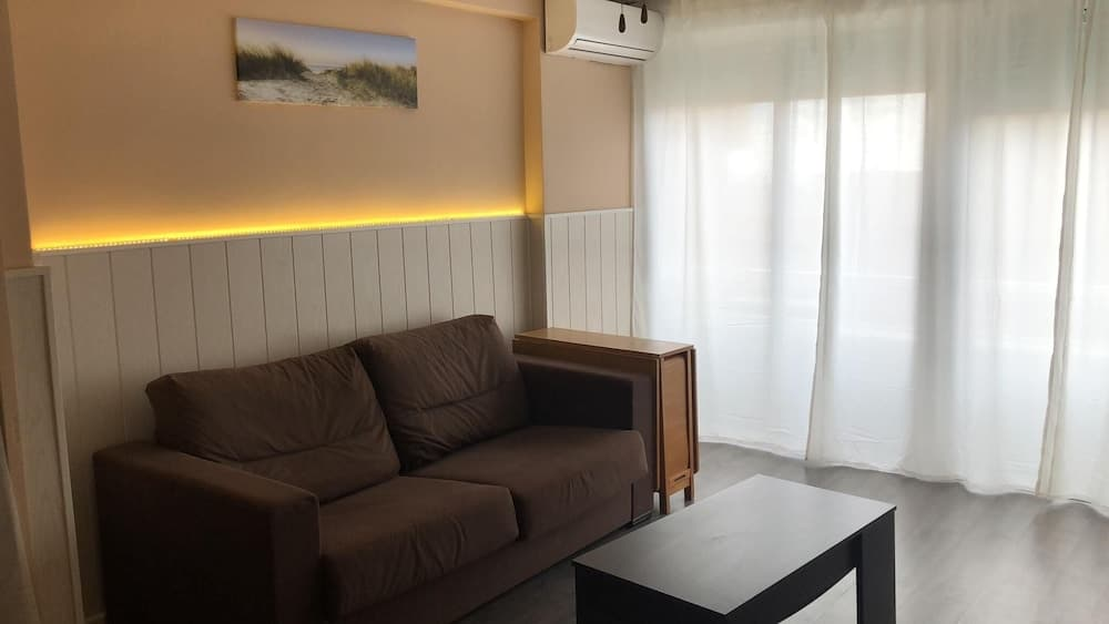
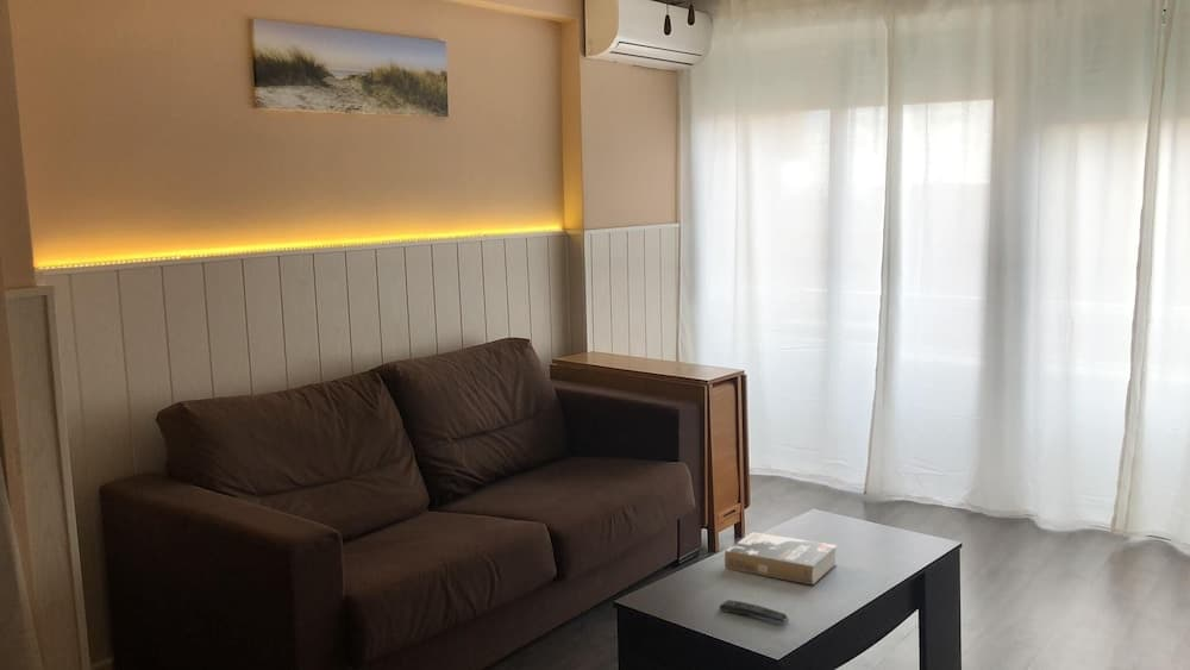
+ remote control (754, 610)
+ book (781, 557)
